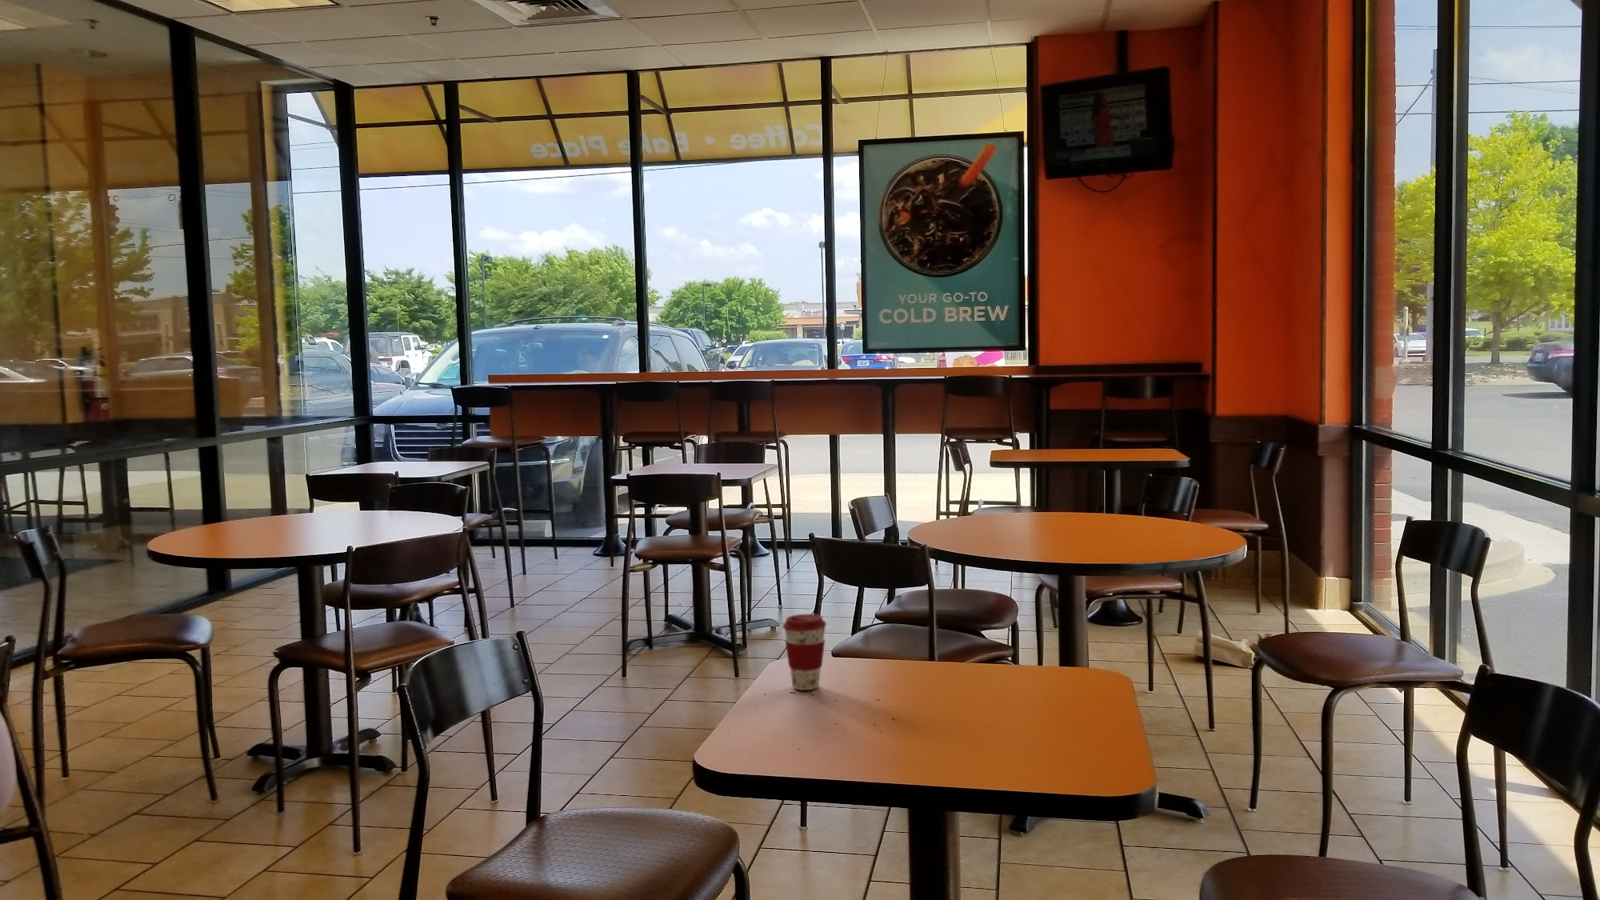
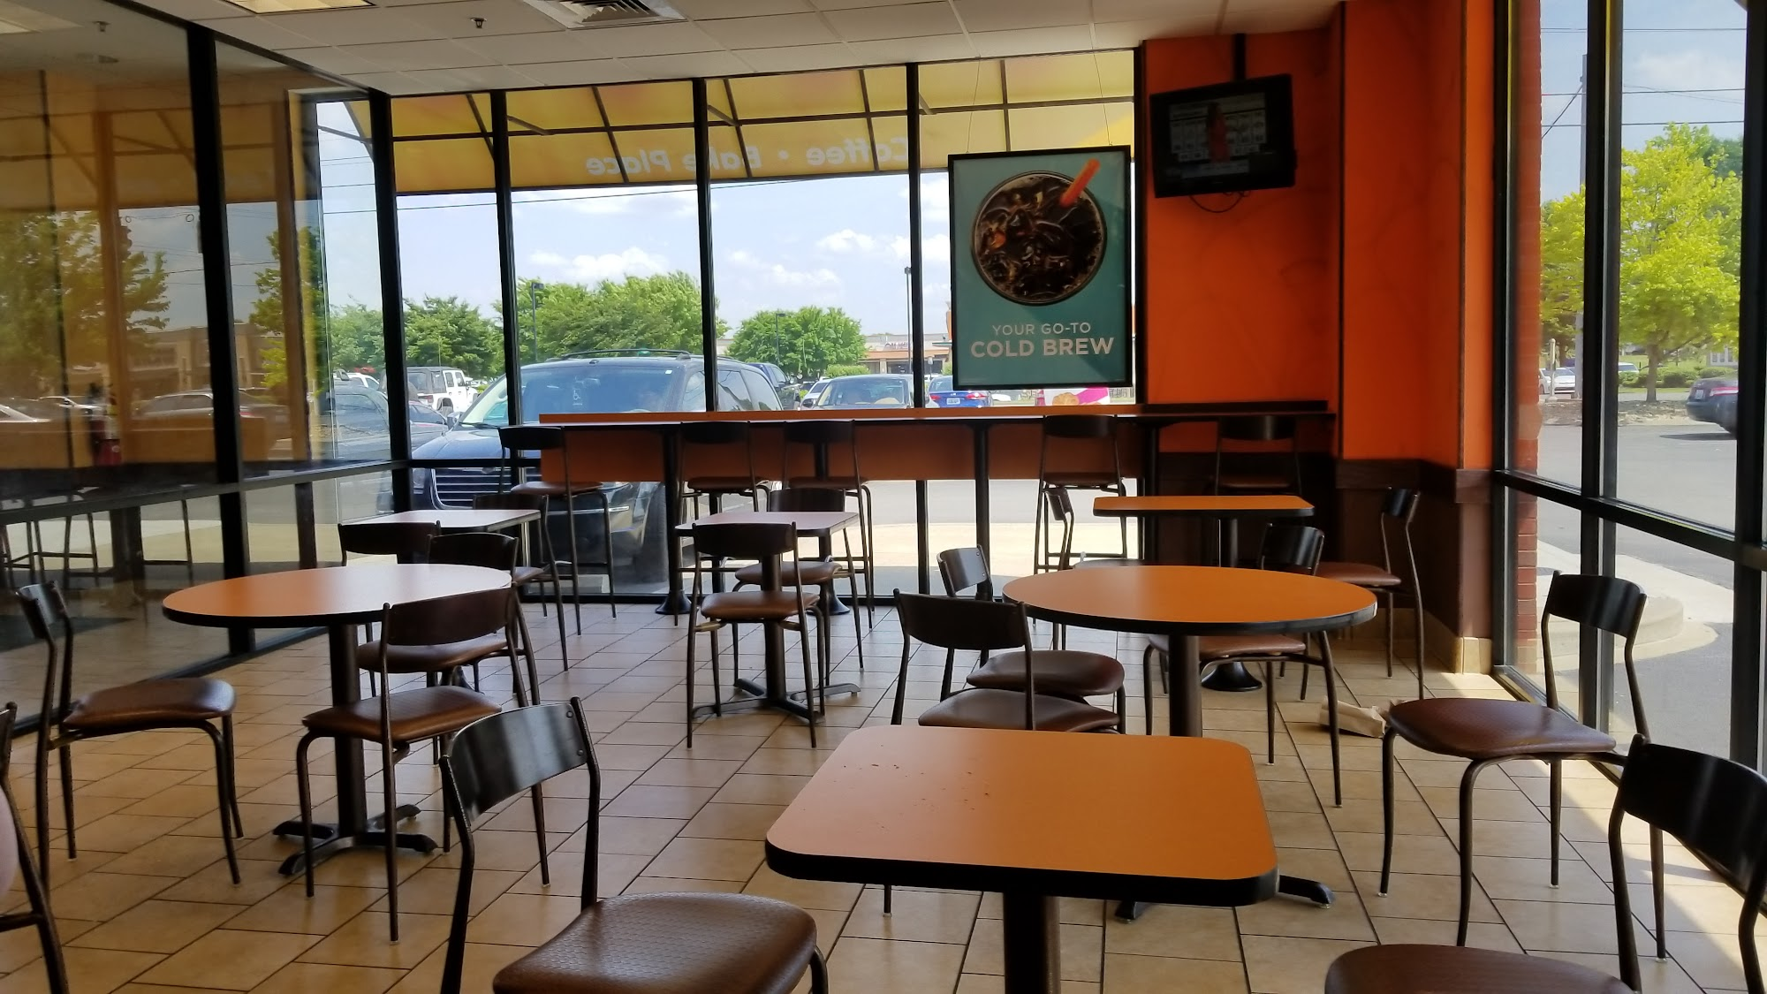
- coffee cup (804, 652)
